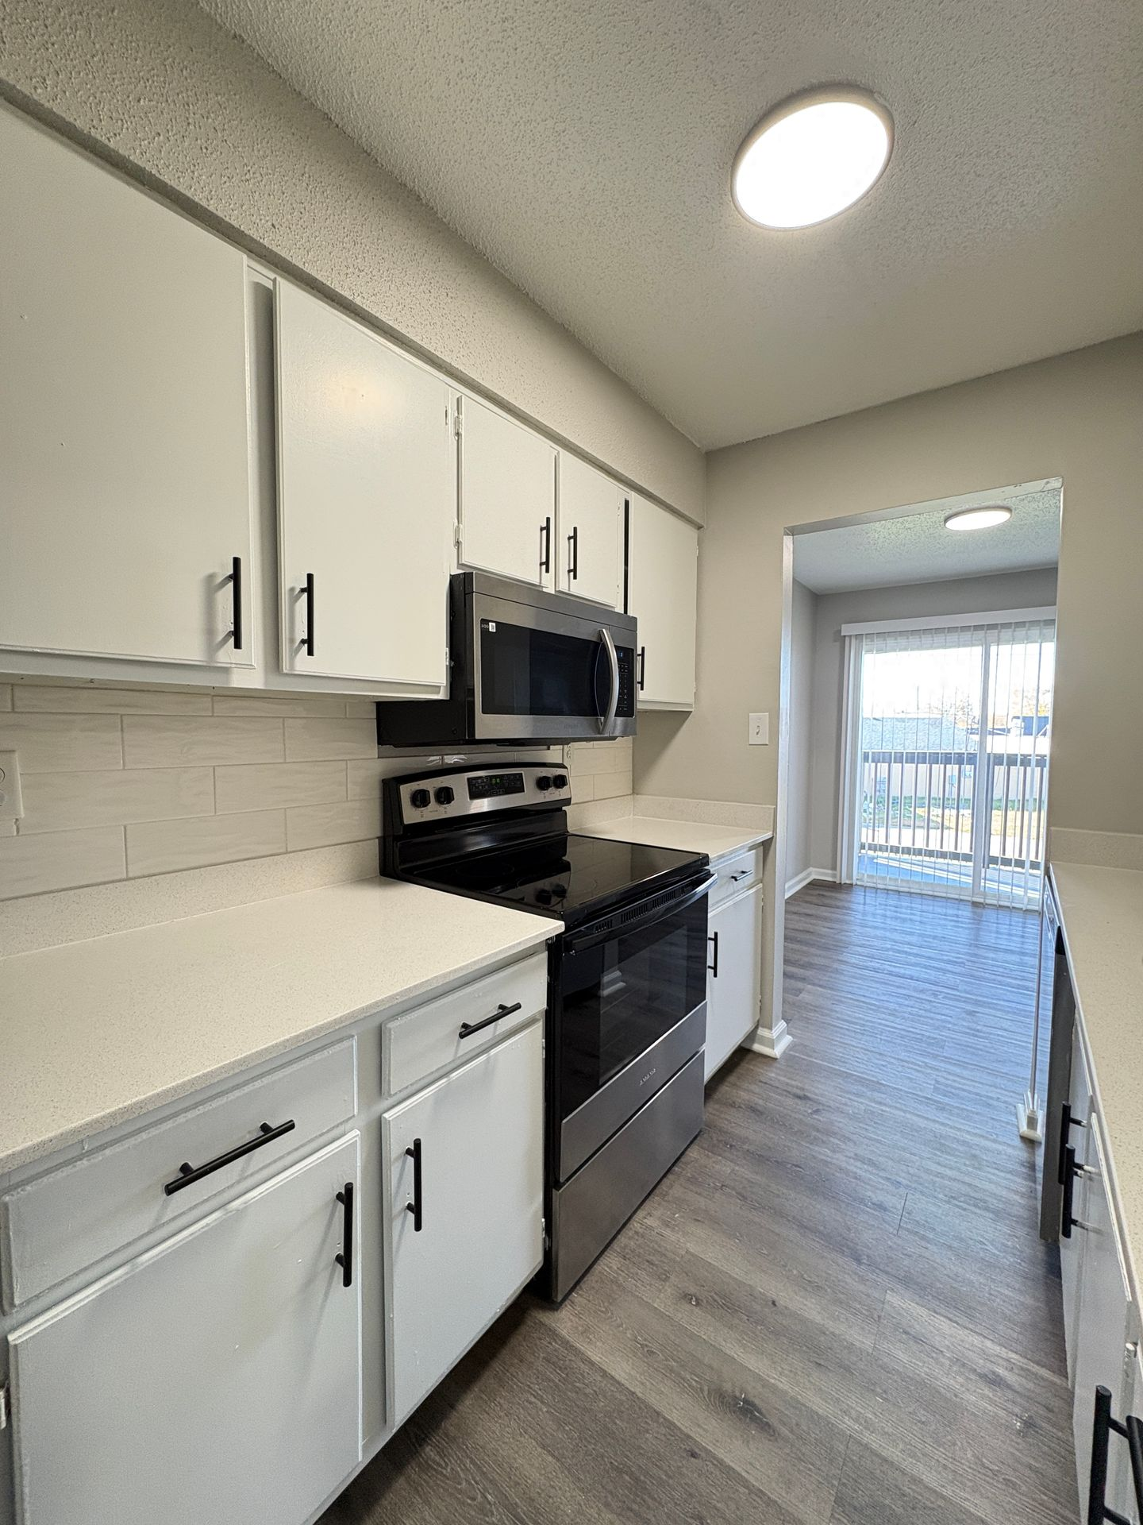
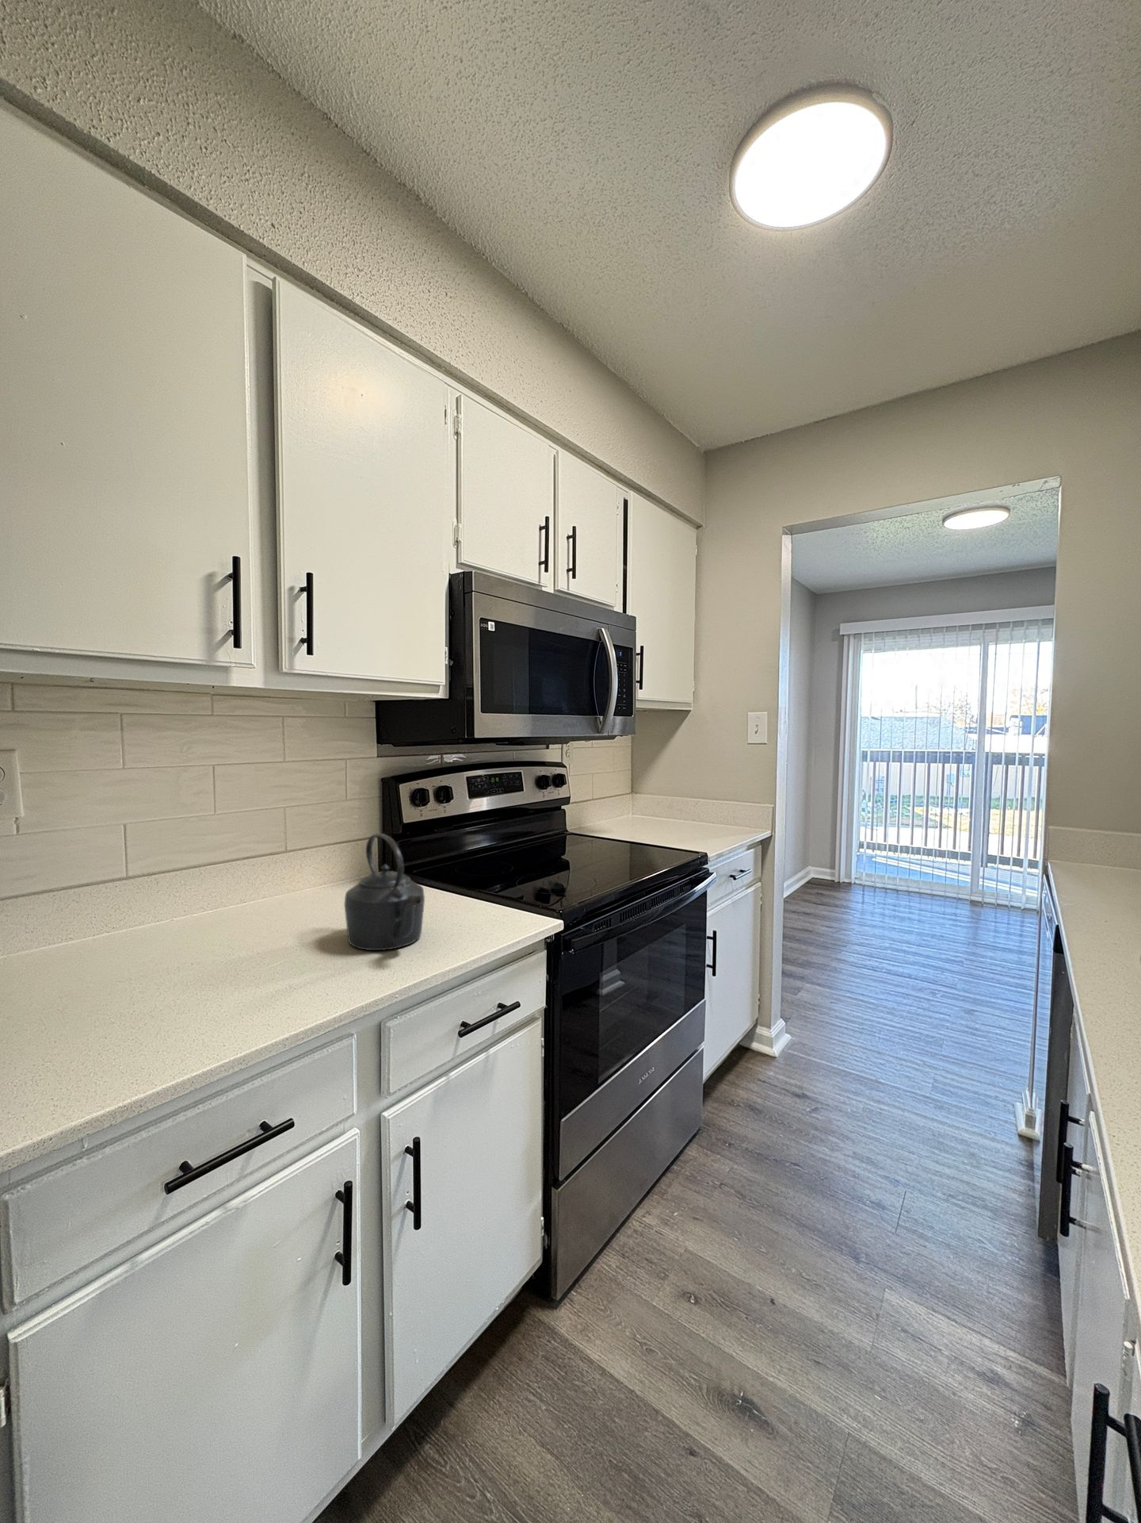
+ kettle (392, 890)
